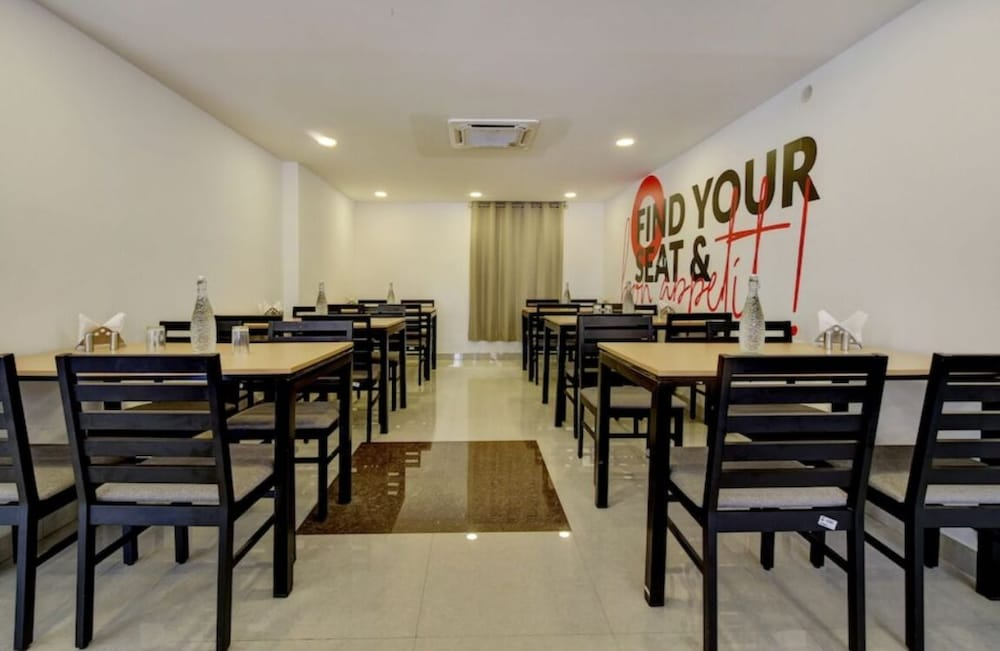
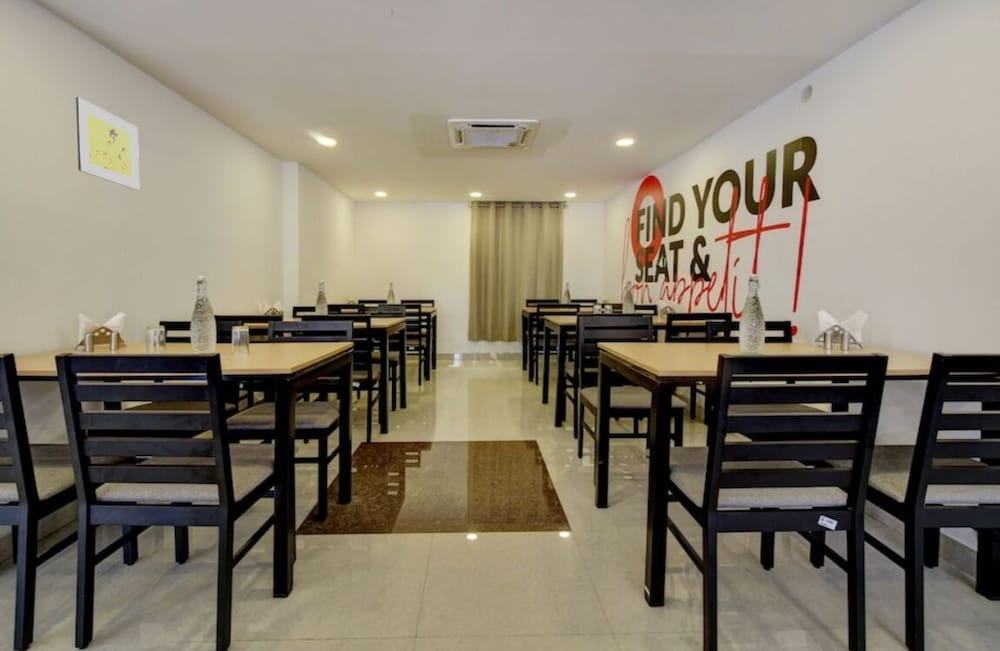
+ wall art (110, 147)
